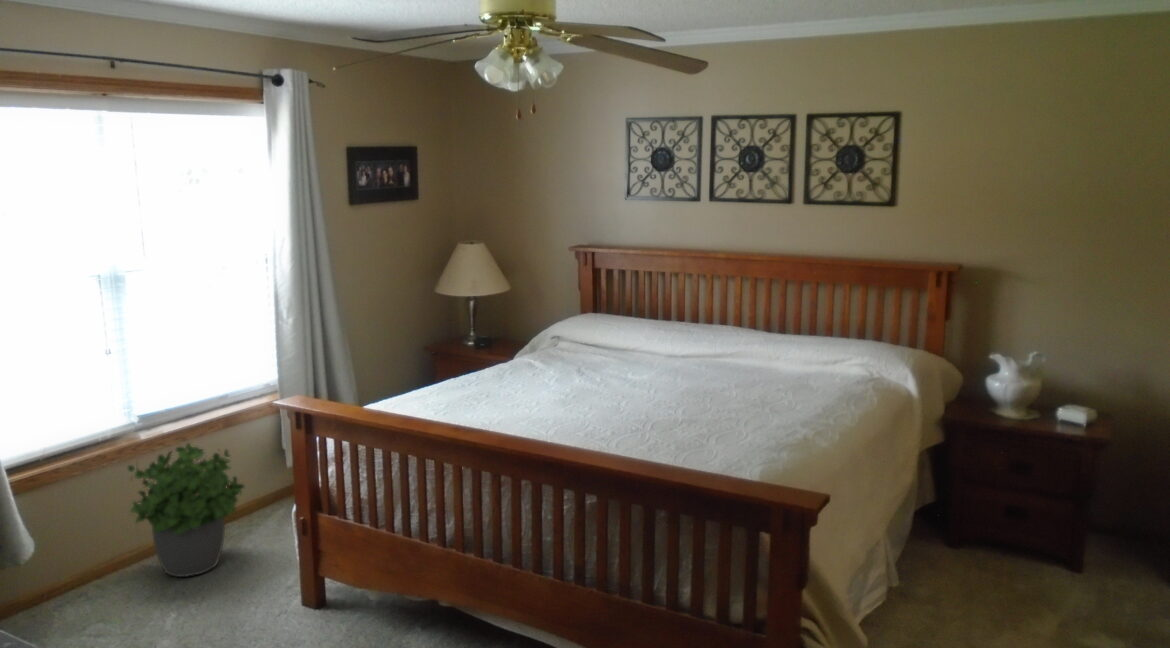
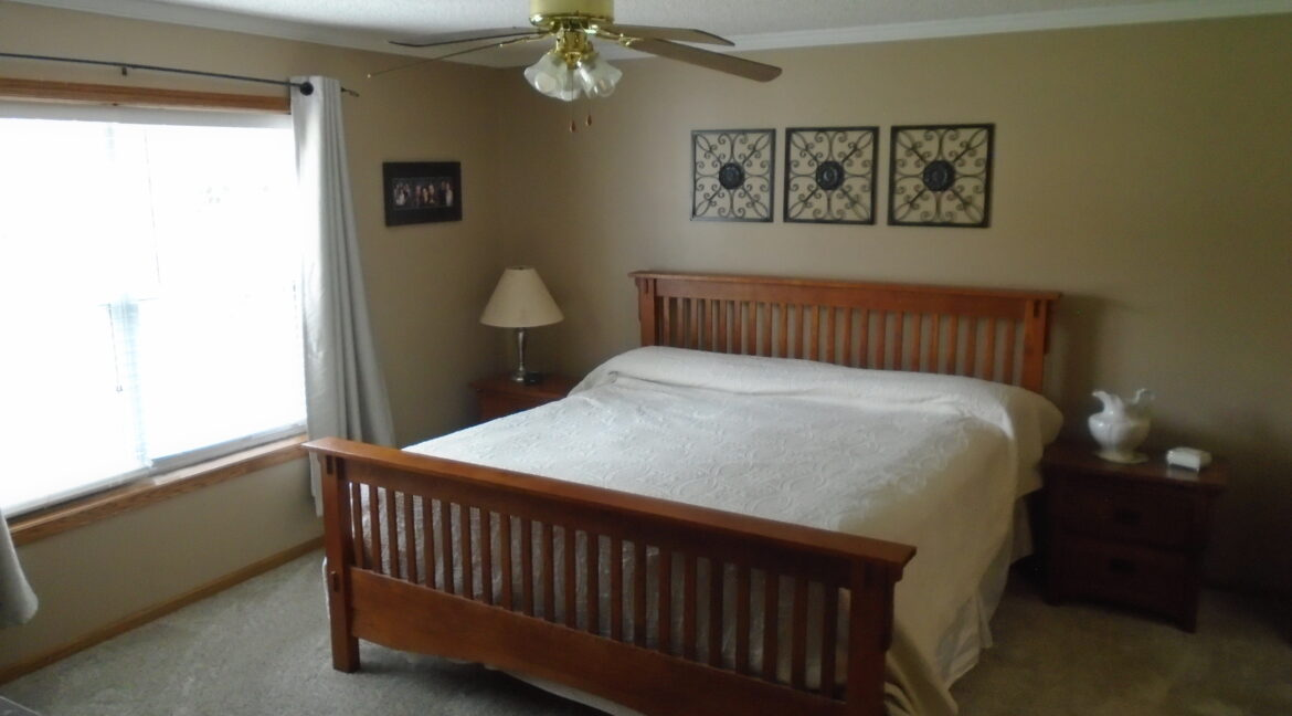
- potted plant (190, 506)
